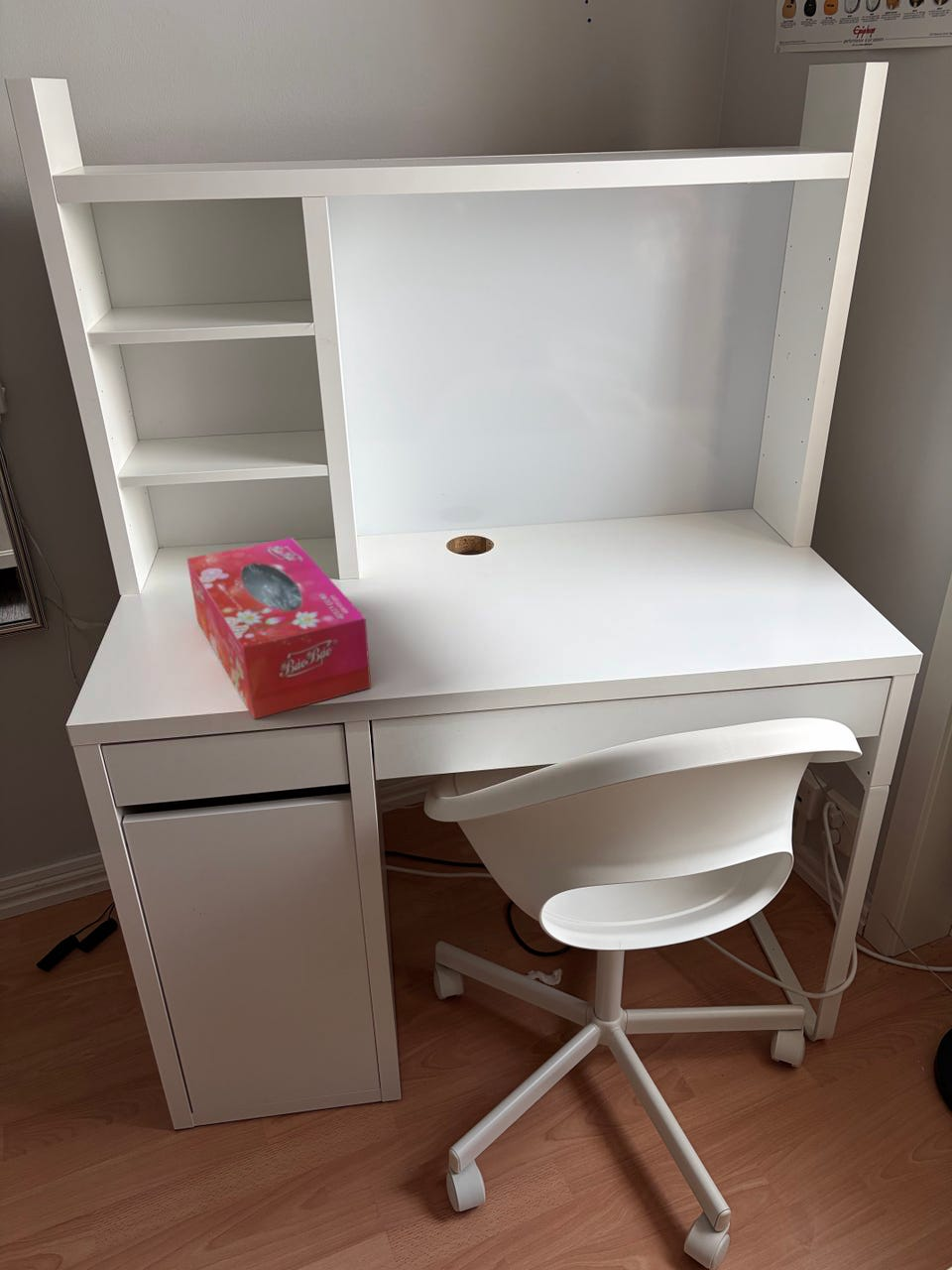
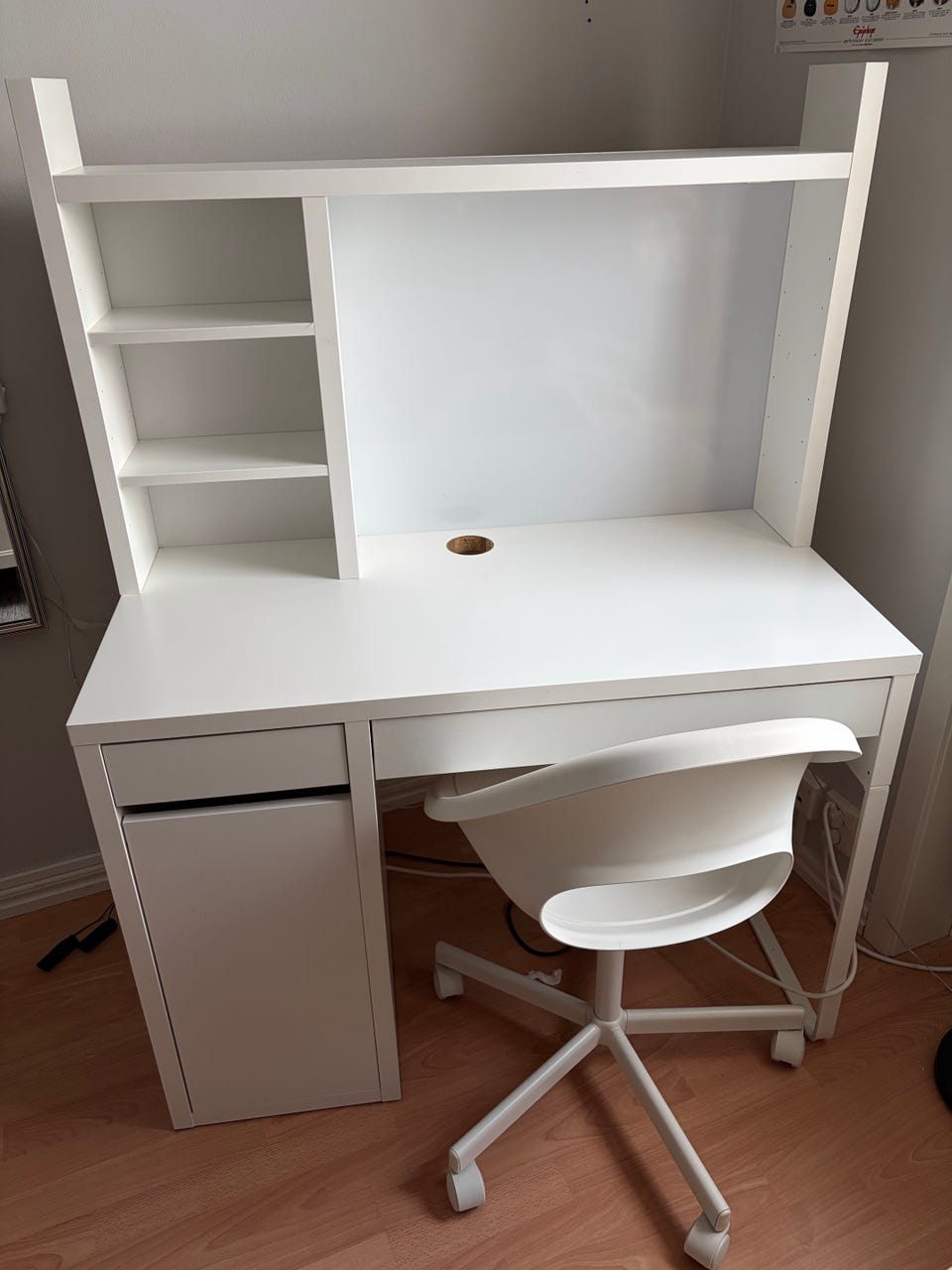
- tissue box (275, 620)
